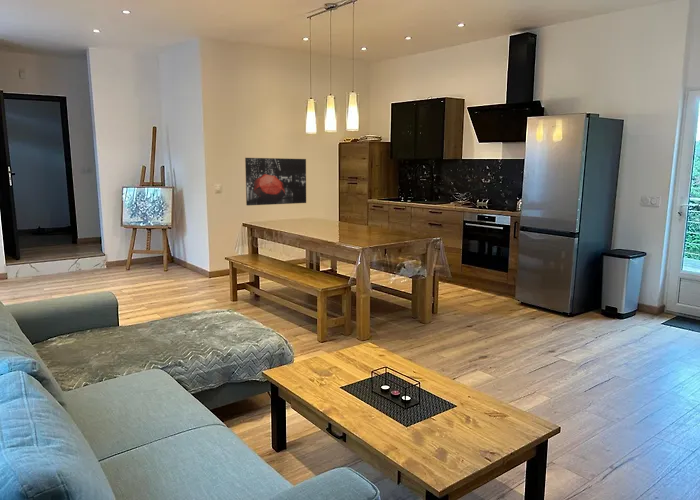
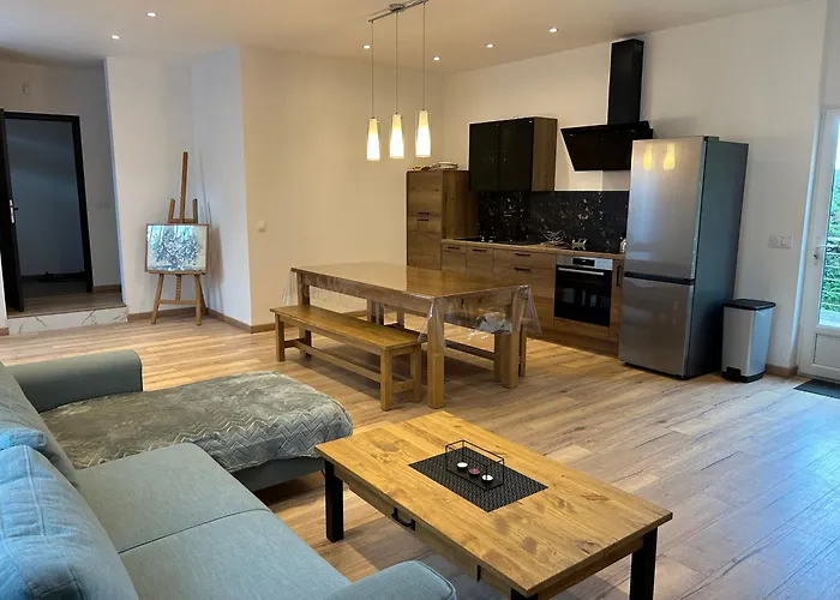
- wall art (277, 181)
